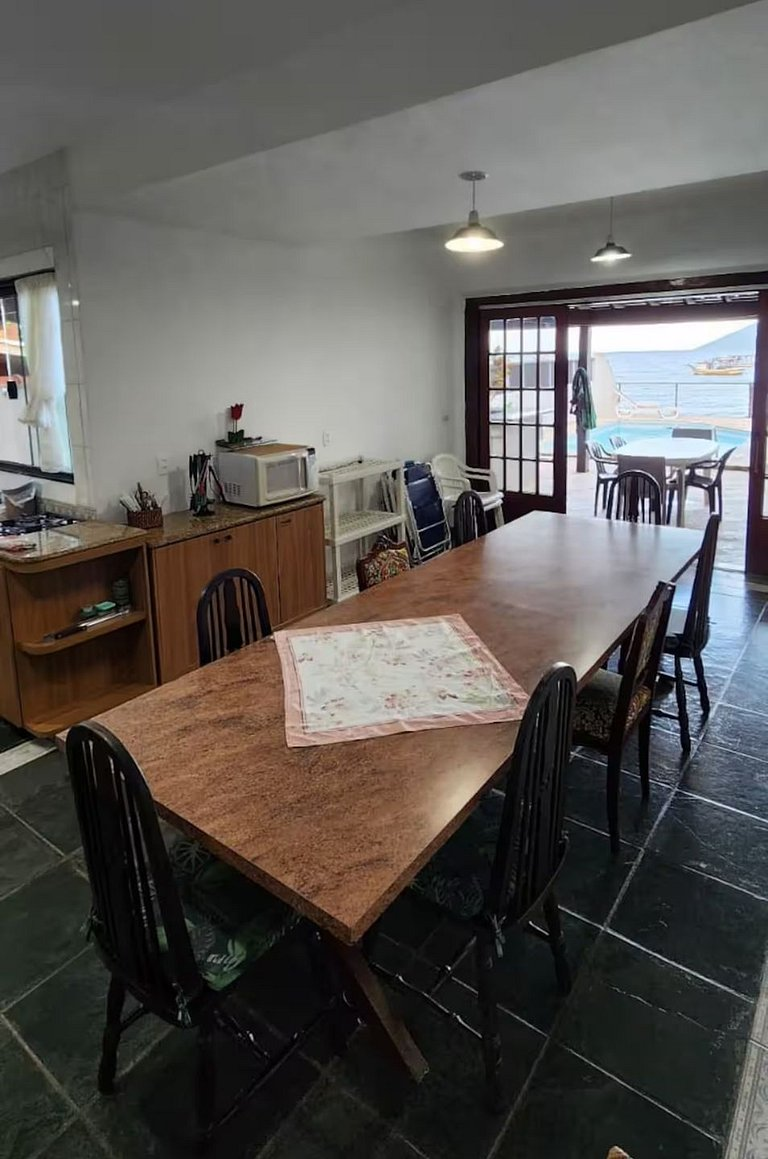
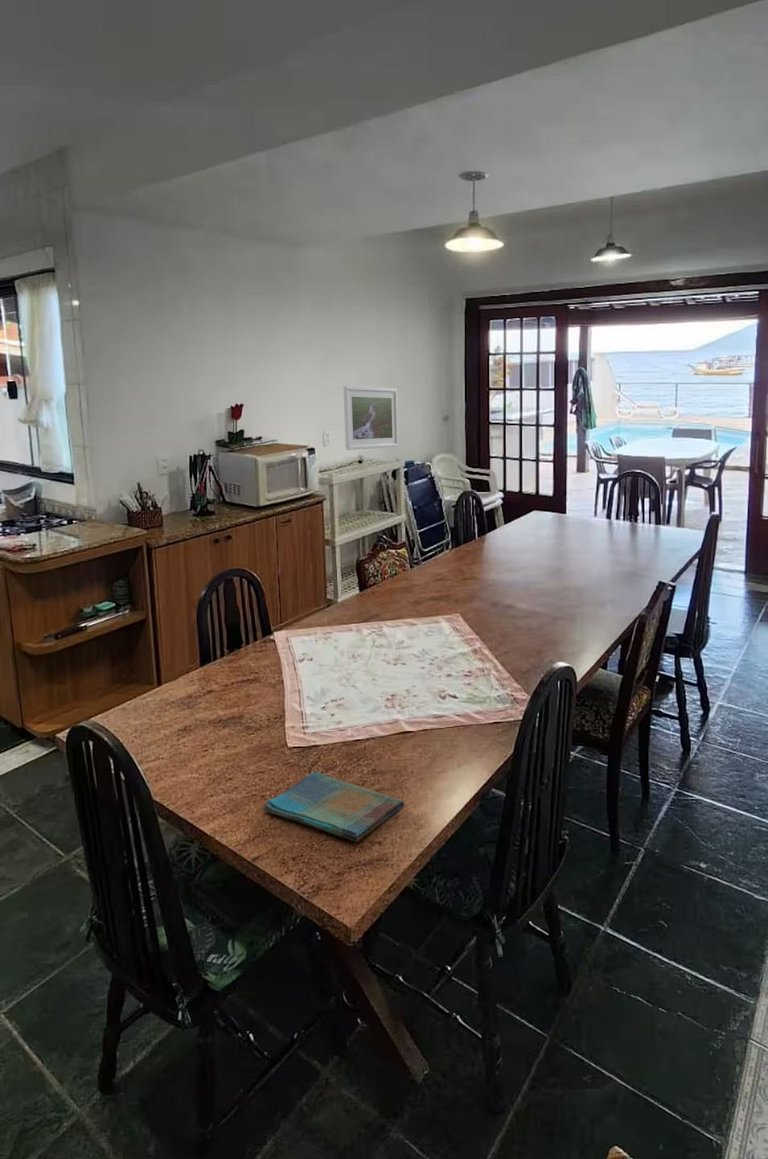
+ dish towel (334, 803)
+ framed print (372, 418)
